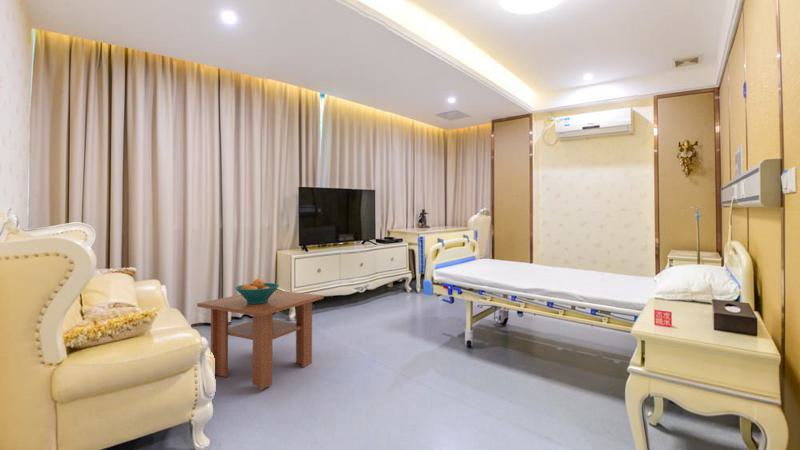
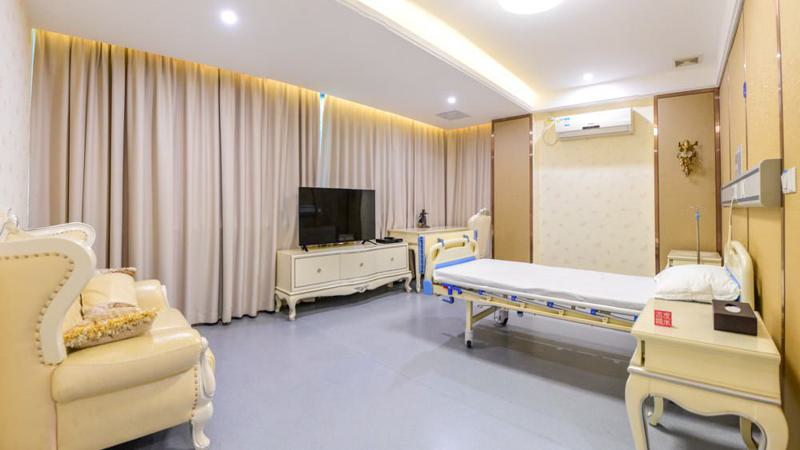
- fruit bowl (257, 290)
- coffee table (263, 334)
